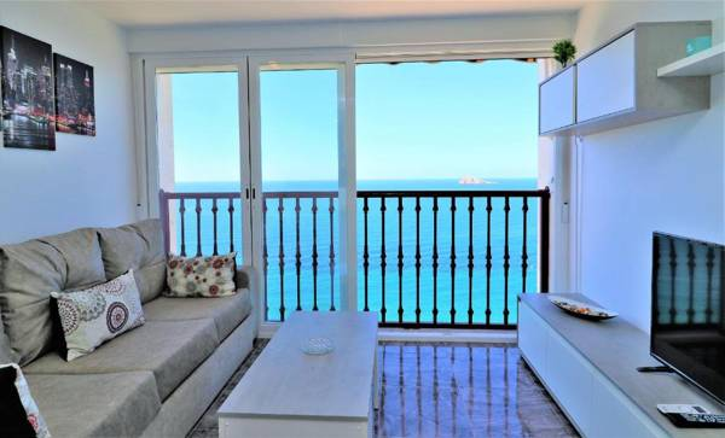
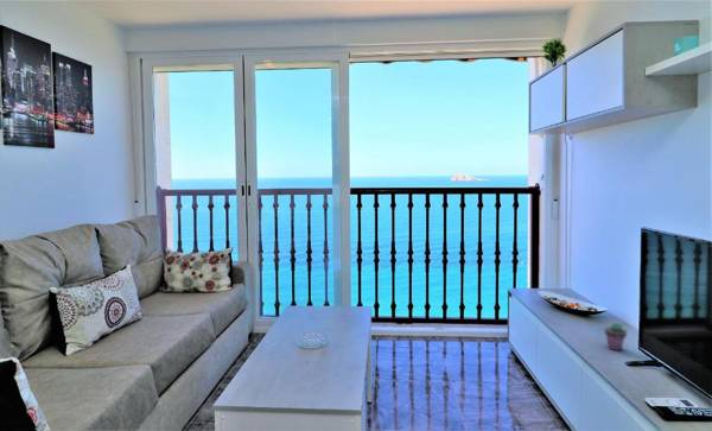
+ potted succulent (615, 335)
